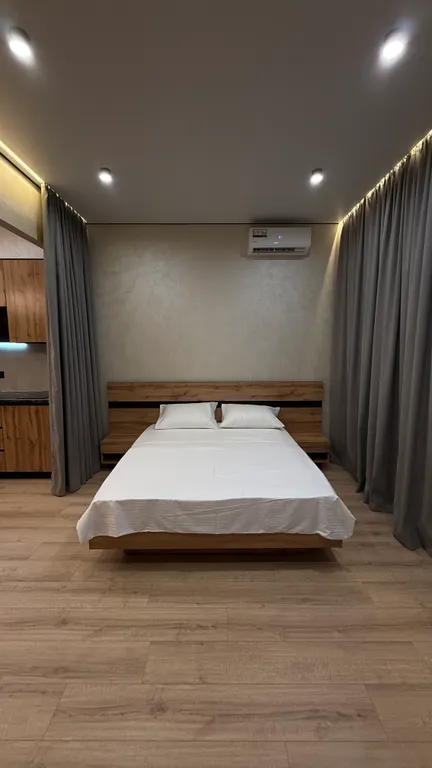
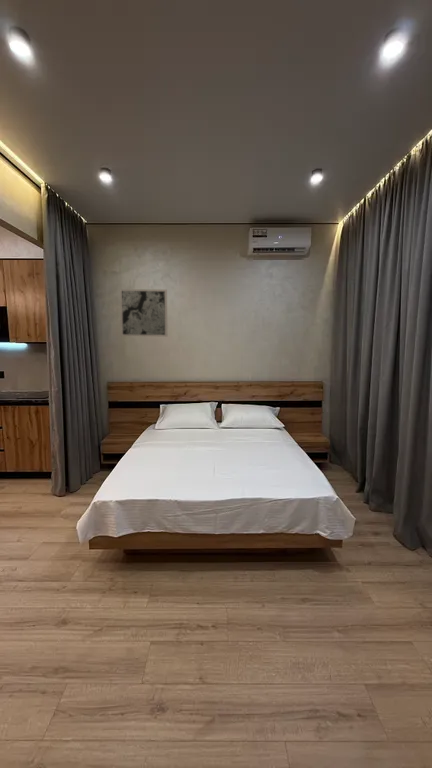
+ wall art (143, 313)
